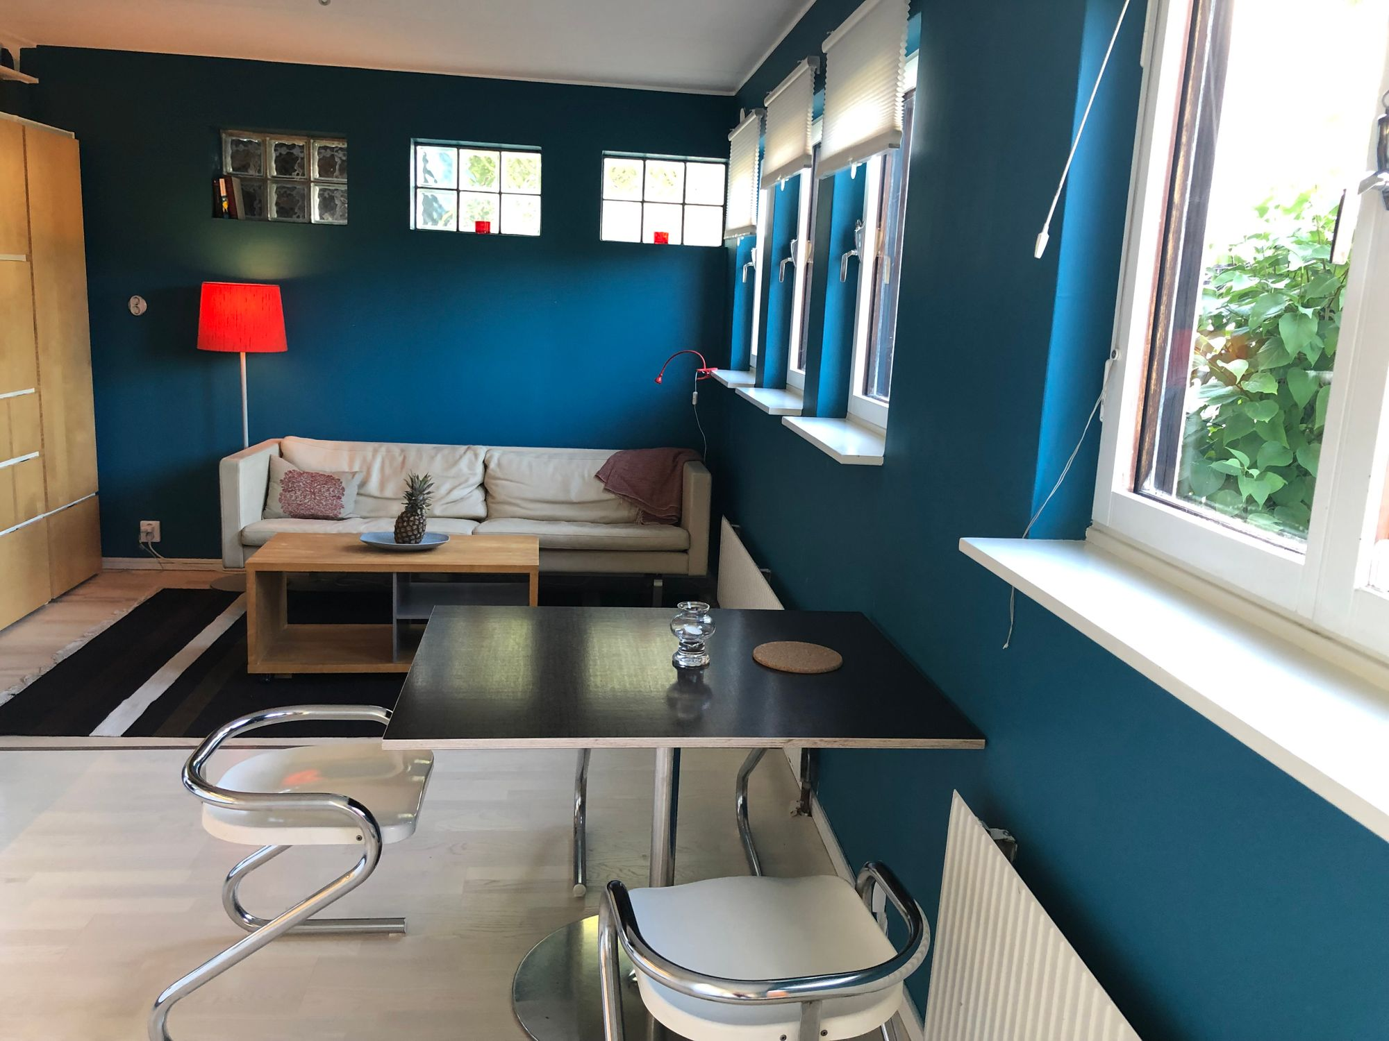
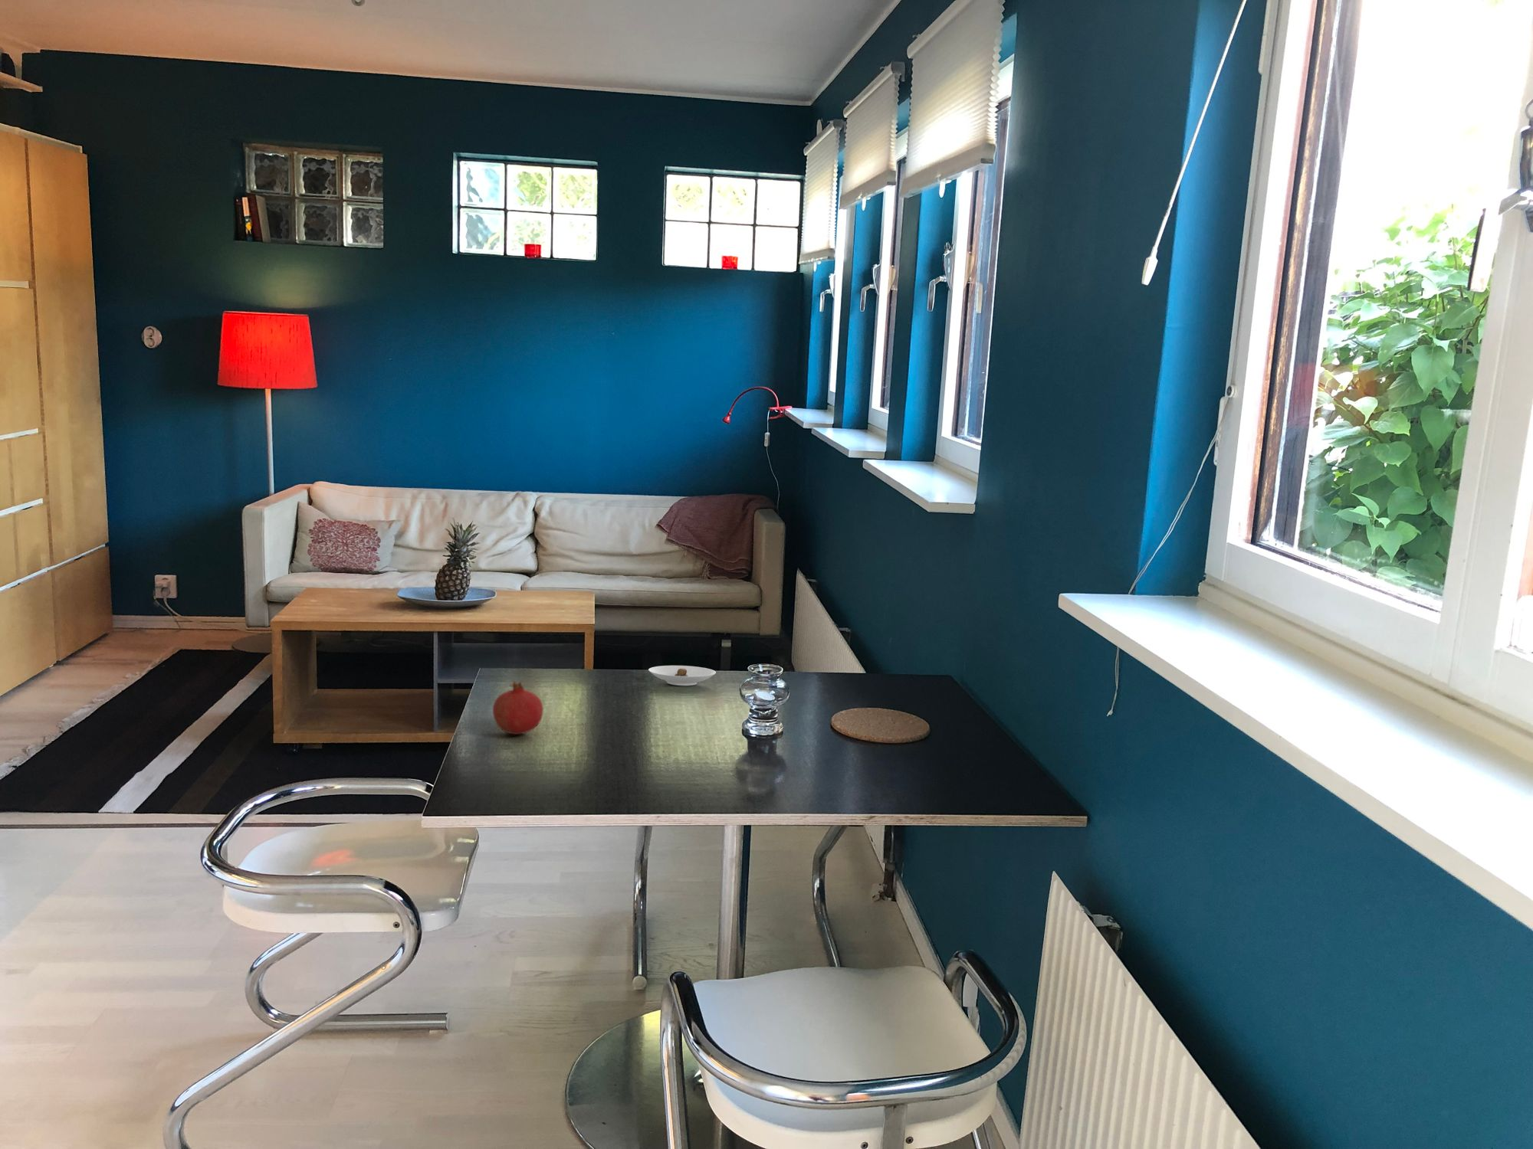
+ fruit (518, 707)
+ saucer (682, 675)
